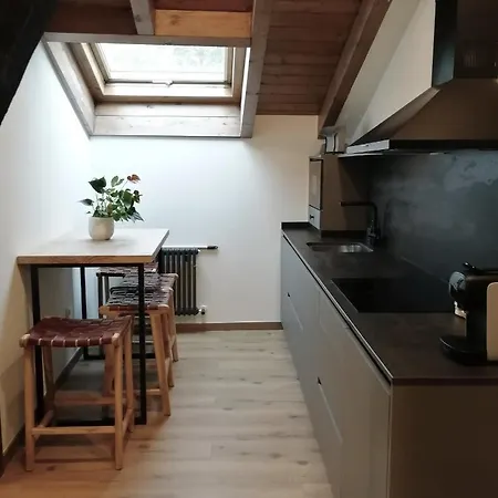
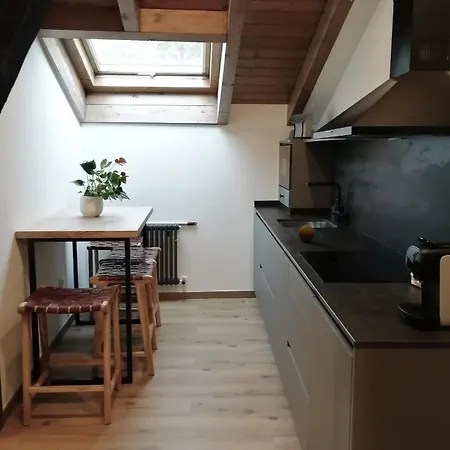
+ fruit (306, 233)
